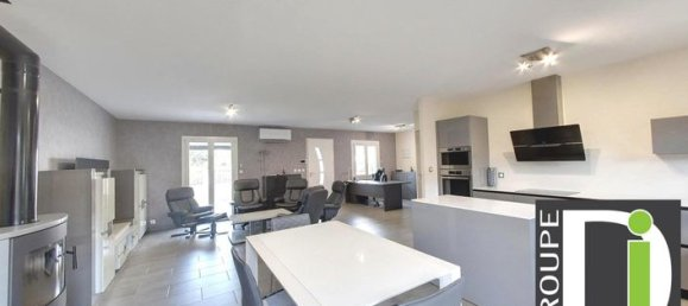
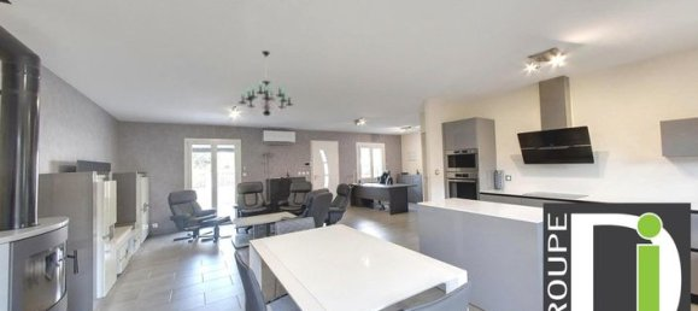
+ chandelier (265, 84)
